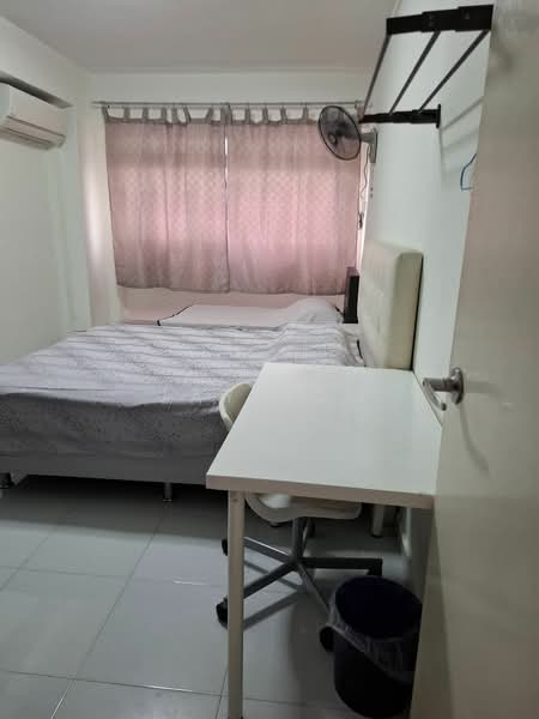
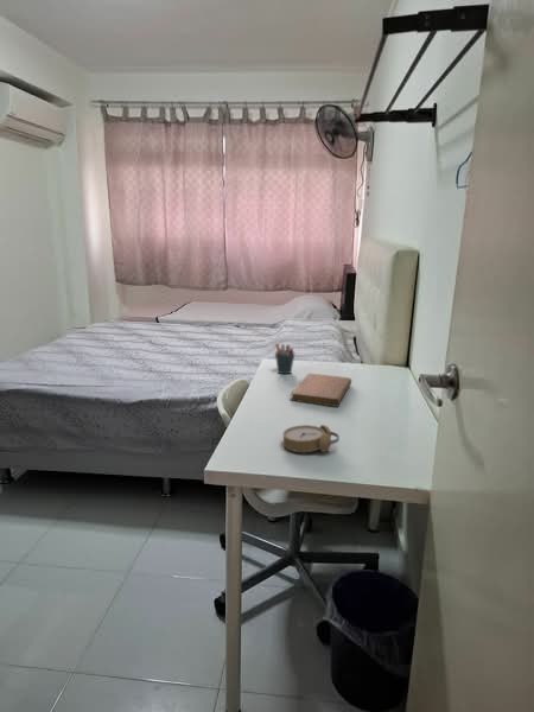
+ pen holder (284, 356)
+ notebook (322, 388)
+ alarm clock (310, 437)
